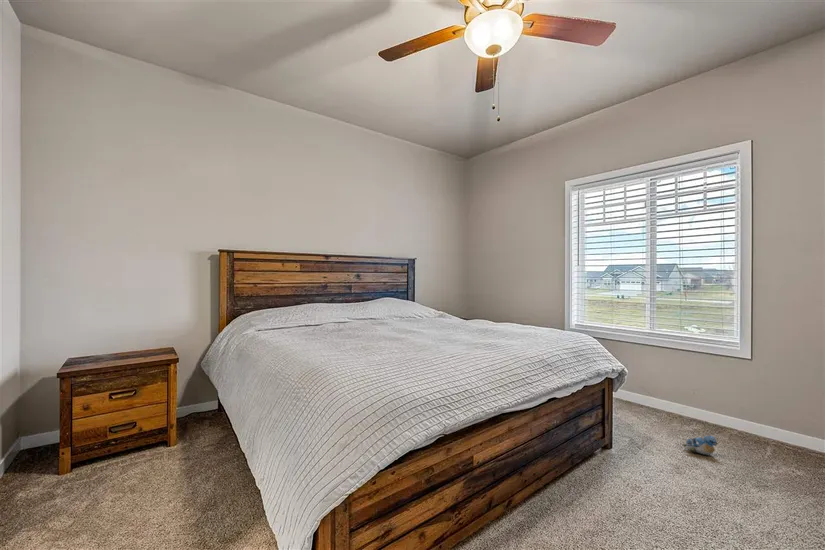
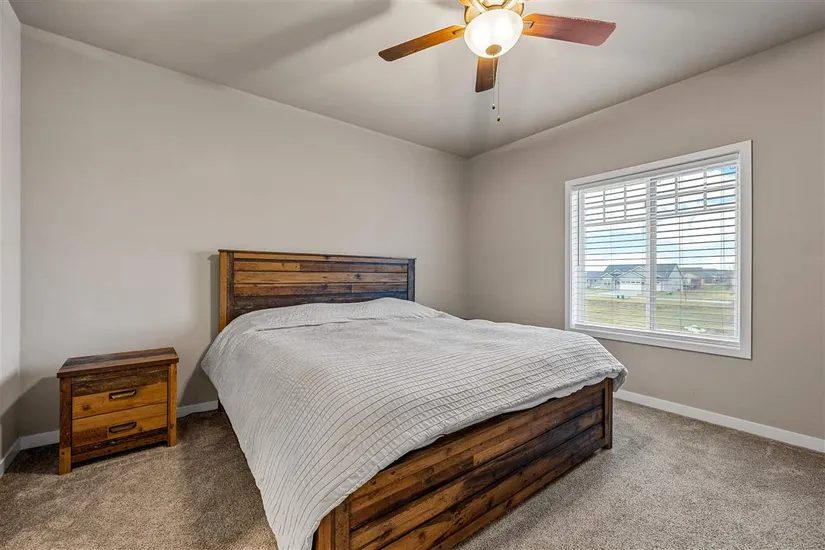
- plush toy (699, 443)
